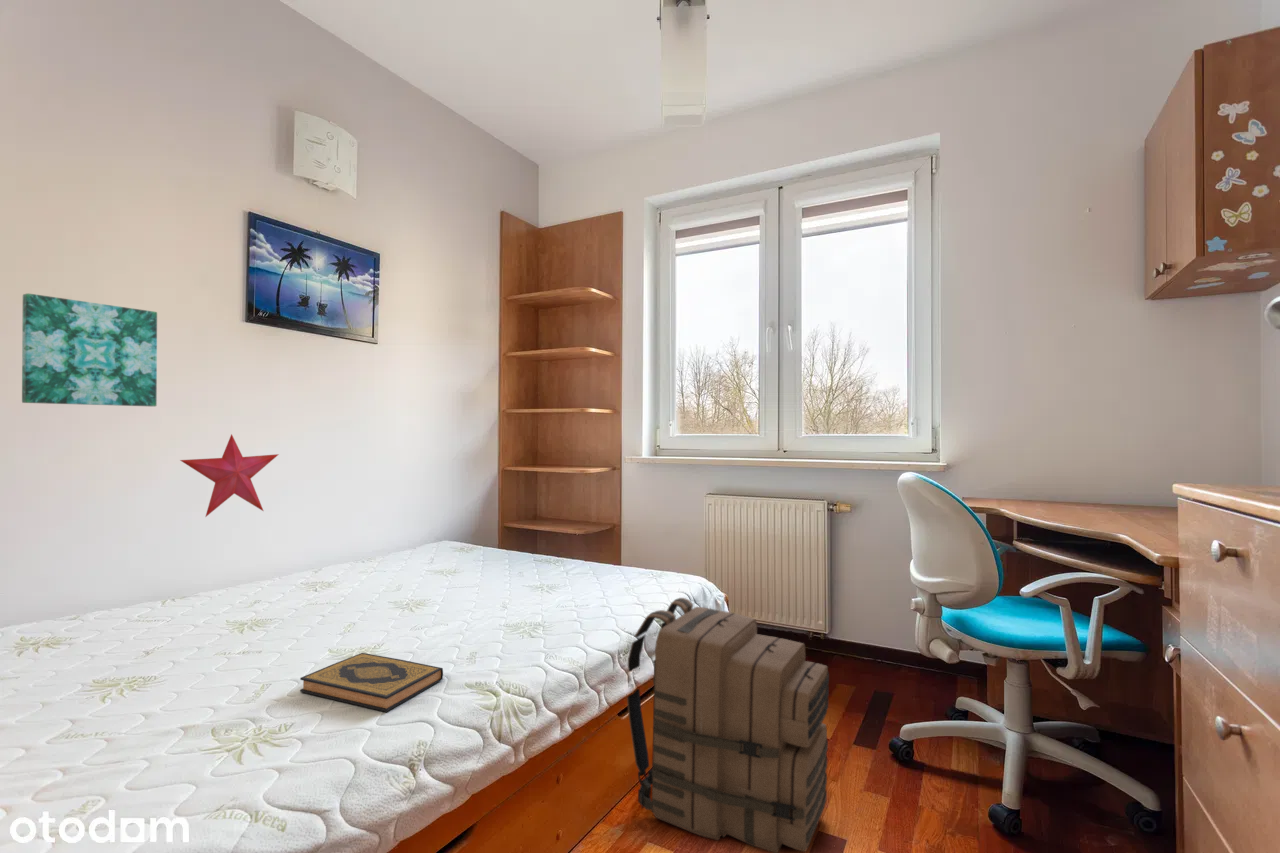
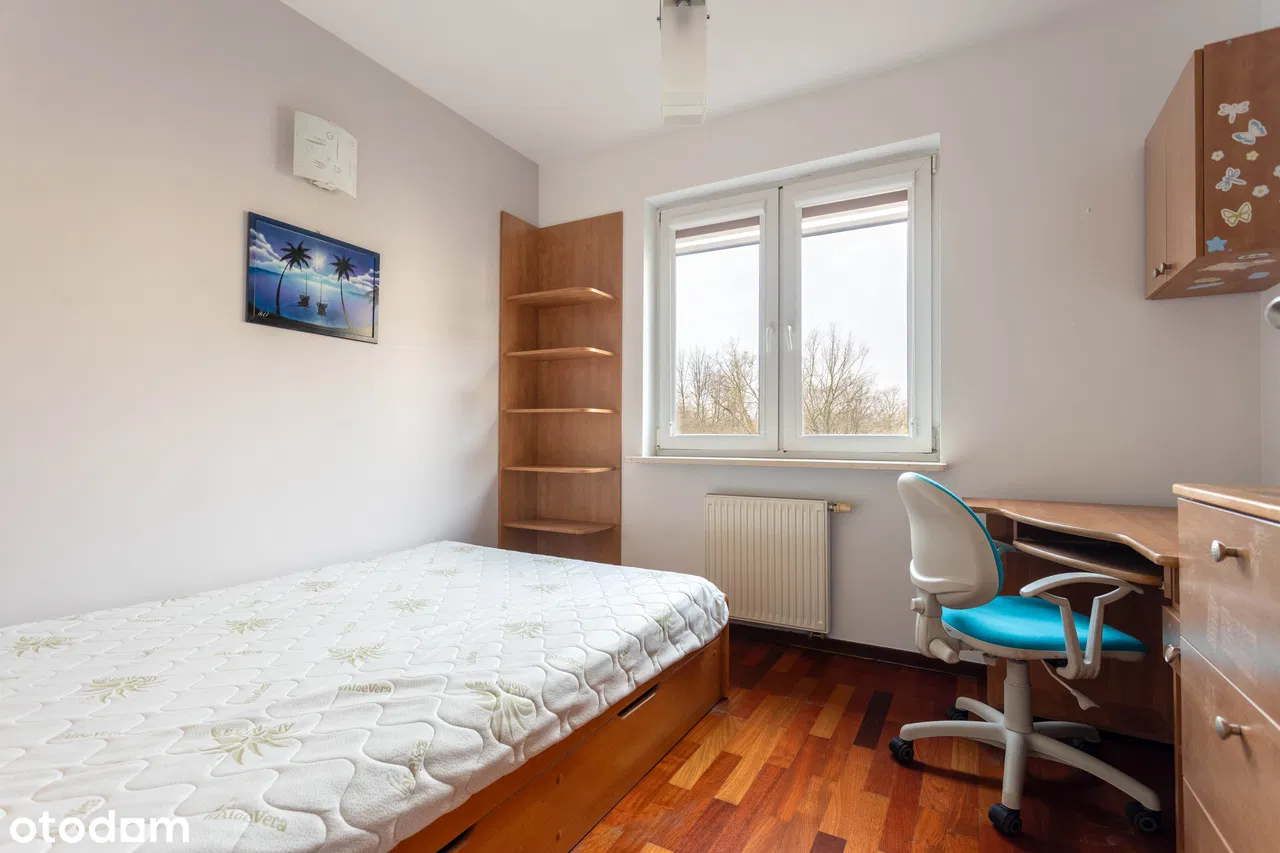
- backpack (725, 712)
- decorative star (232, 474)
- wall art (94, 354)
- hardback book (373, 678)
